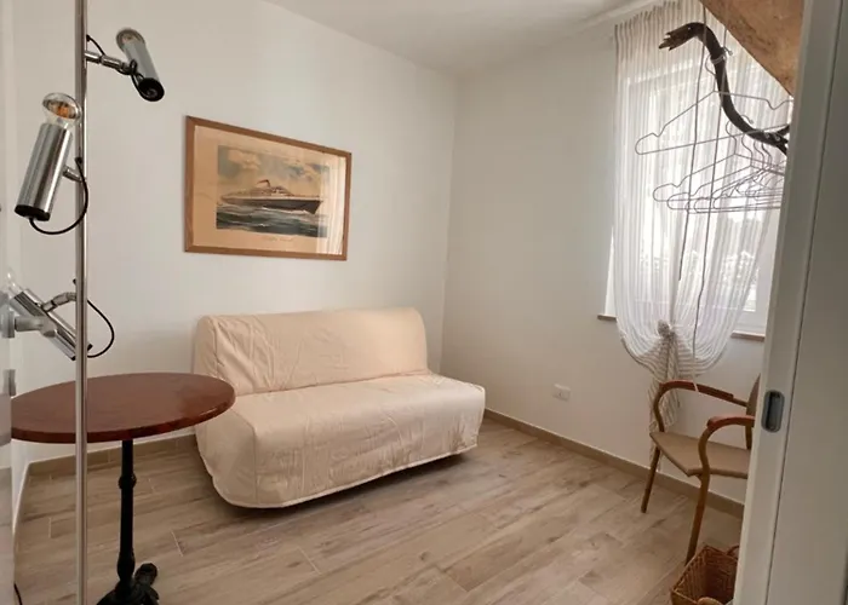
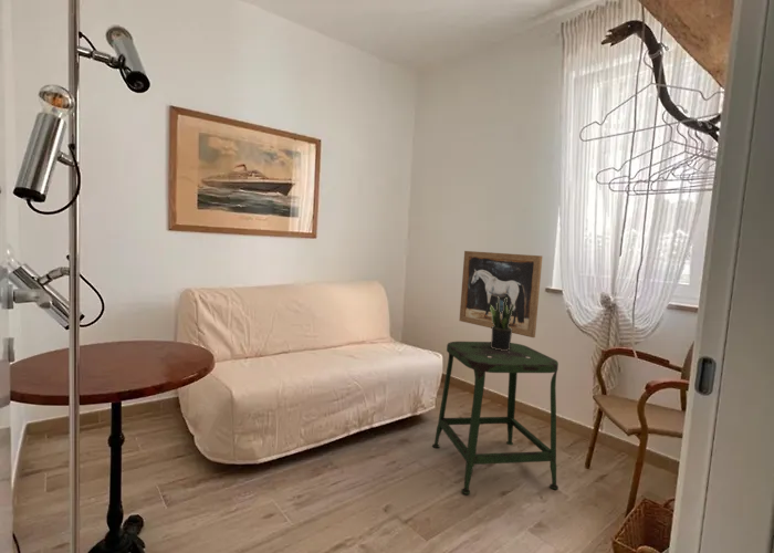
+ wall art (496, 291)
+ potted plant (501, 321)
+ stool (494, 417)
